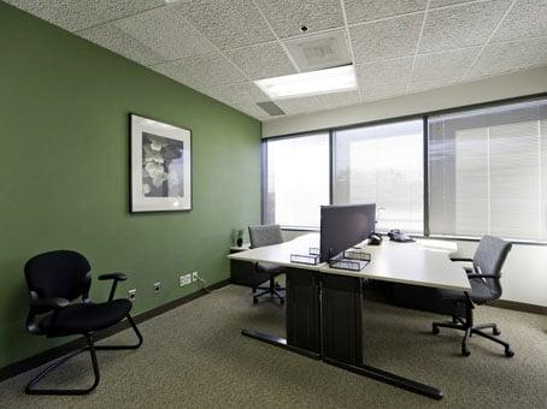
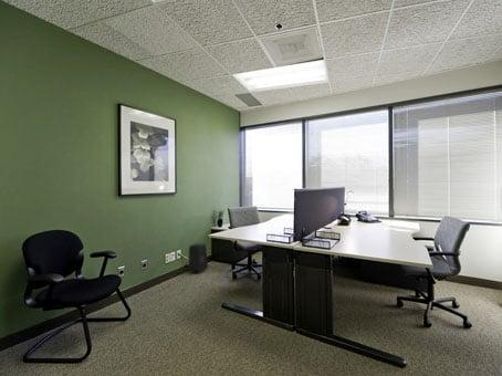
+ speaker (198, 257)
